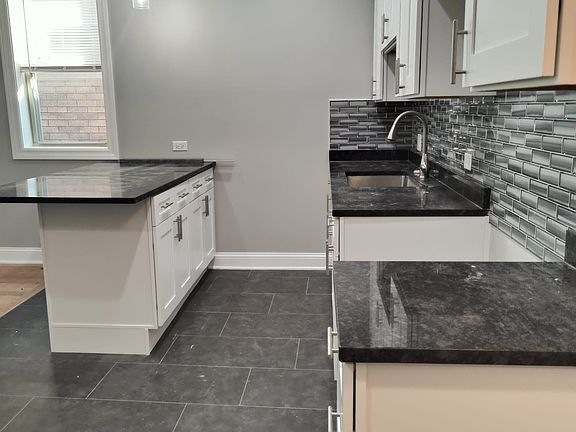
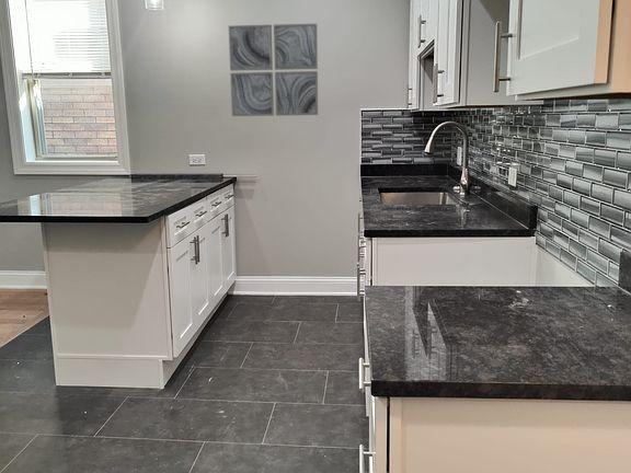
+ wall art (272, 69)
